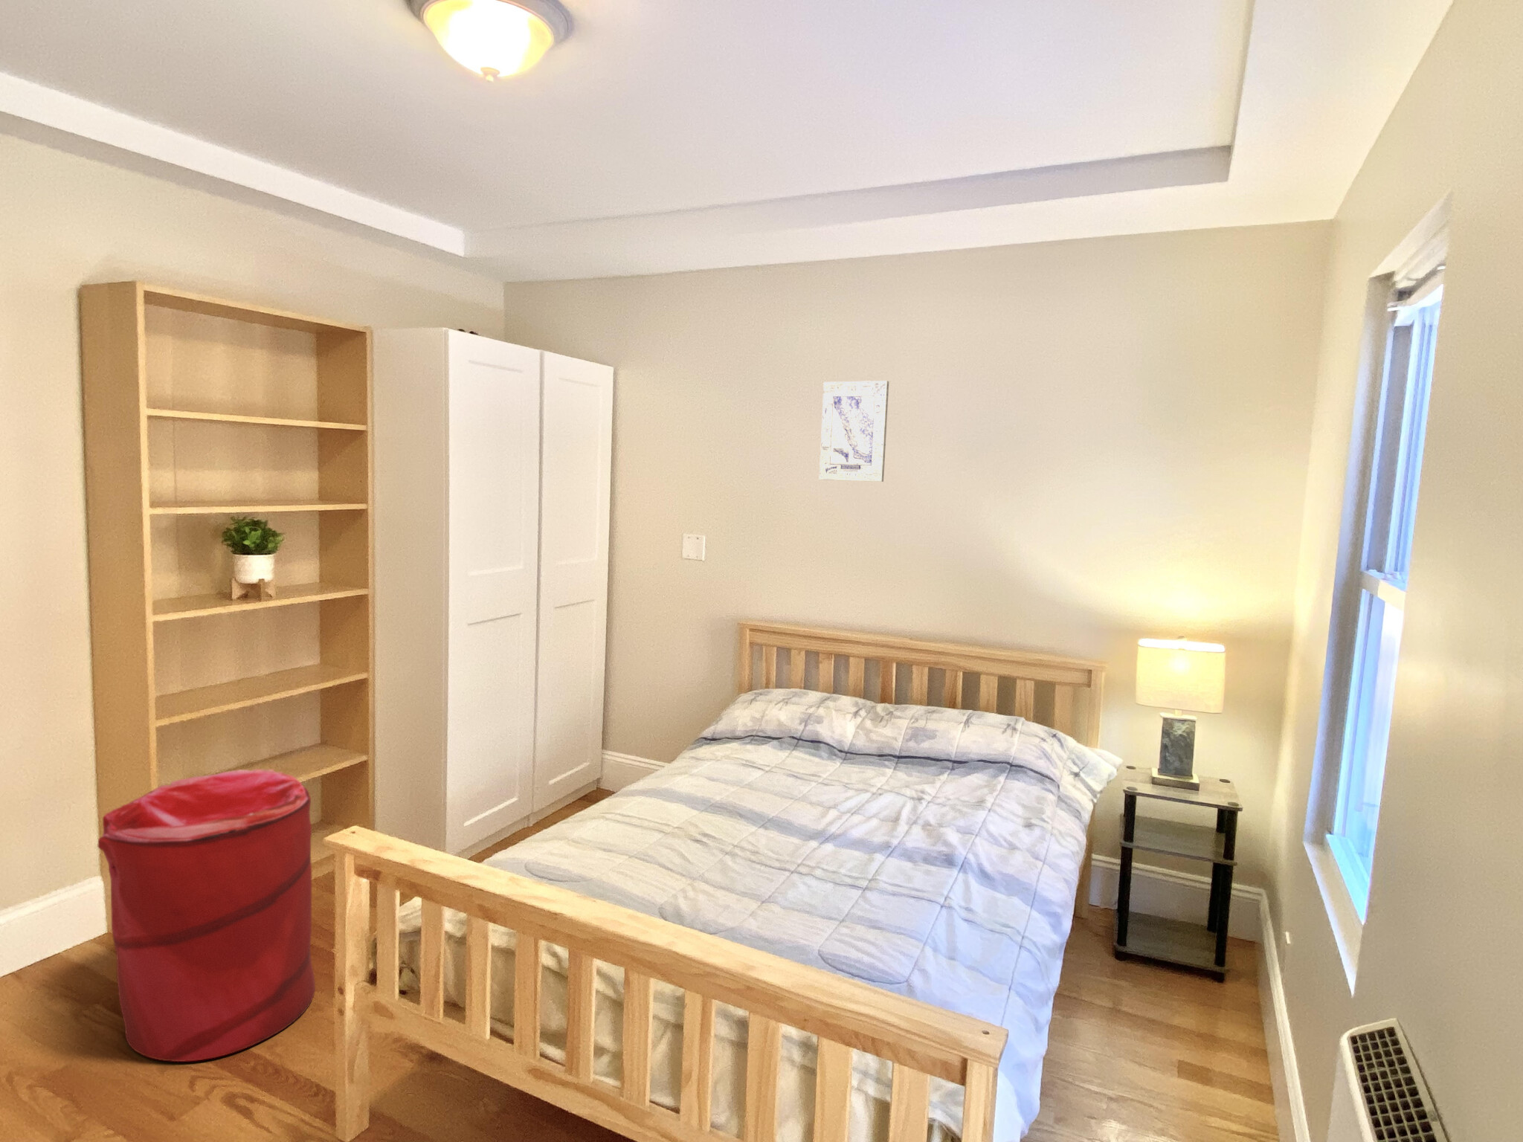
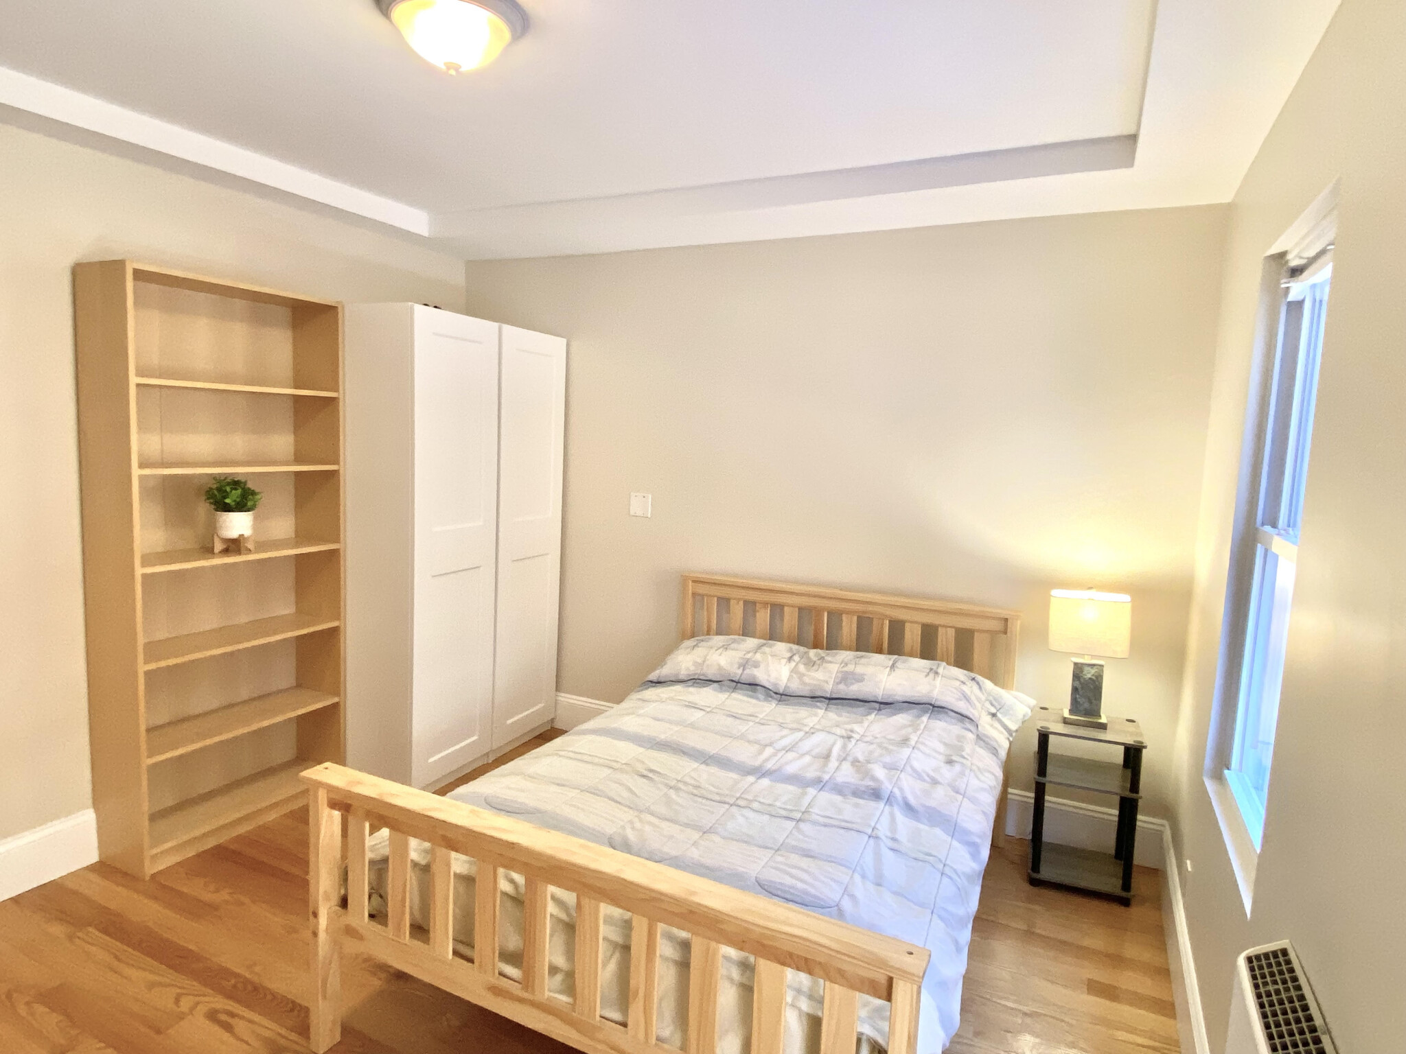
- laundry hamper (215, 903)
- wall art (853, 431)
